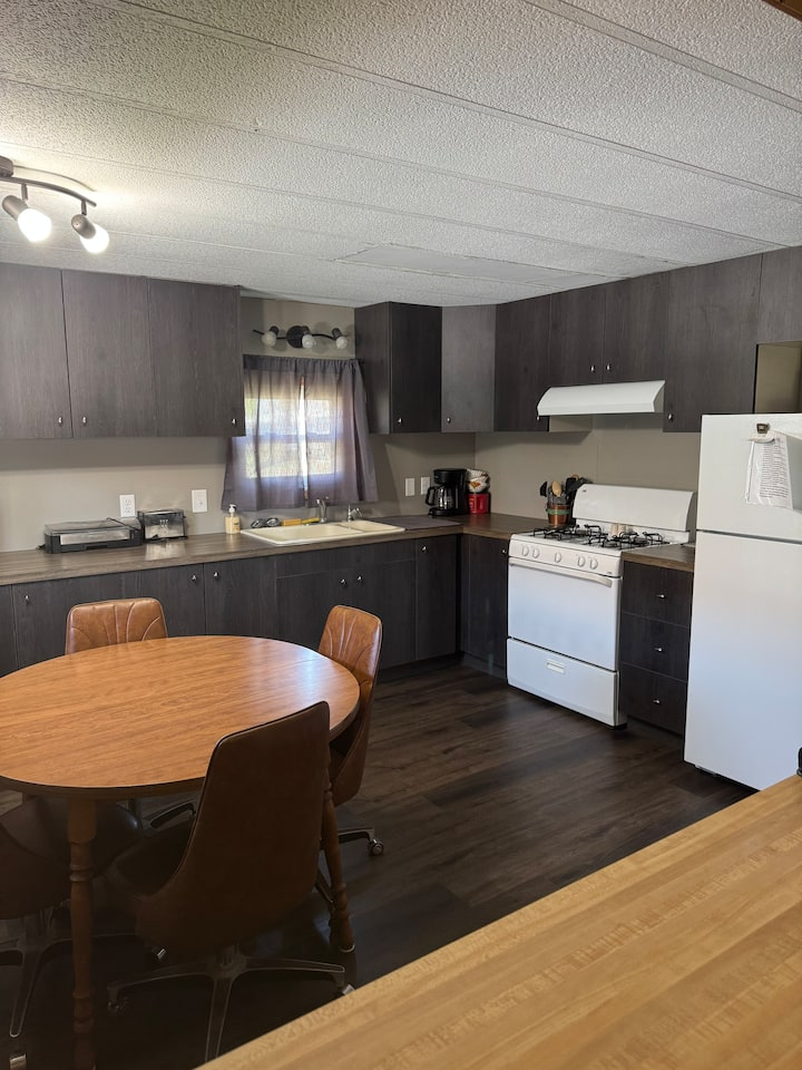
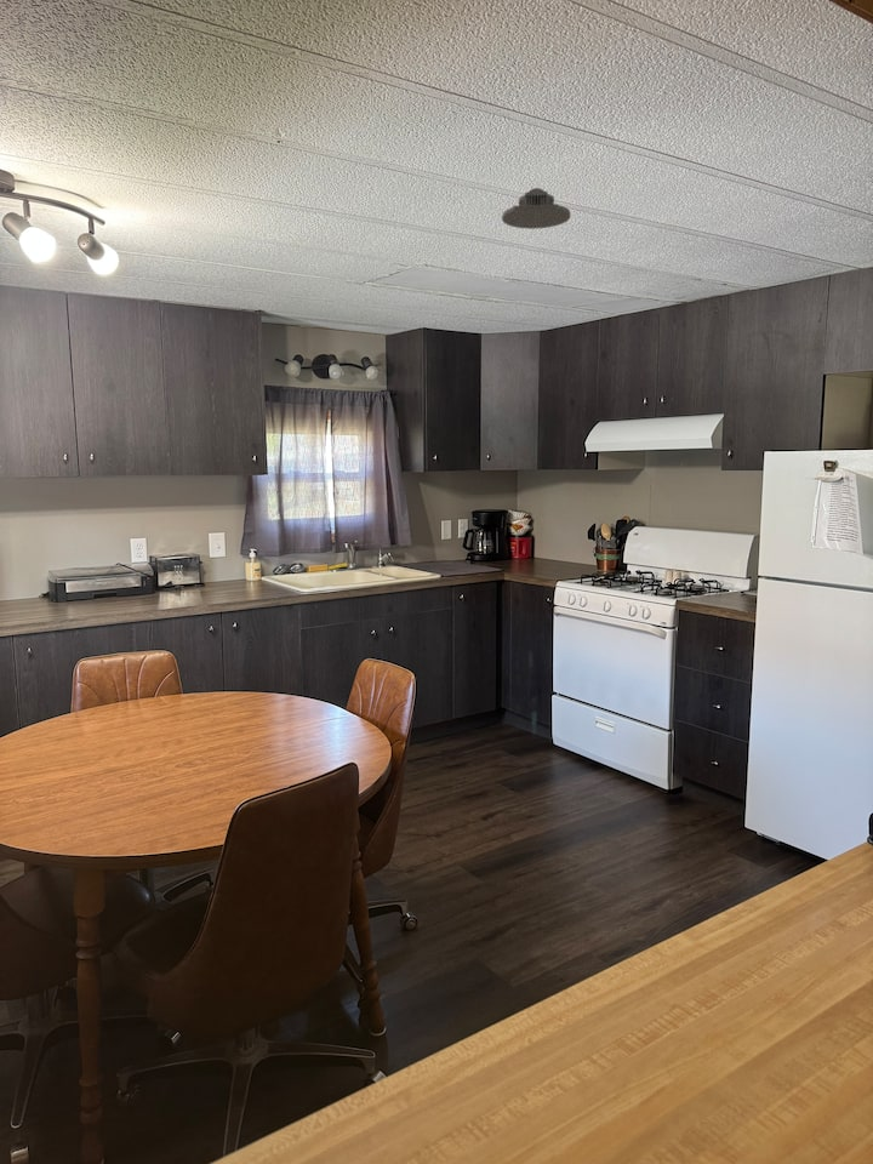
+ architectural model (536, 202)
